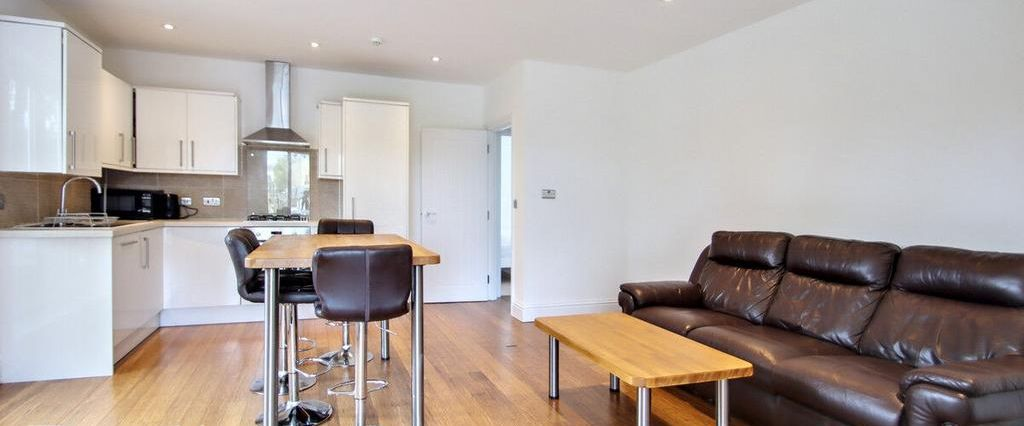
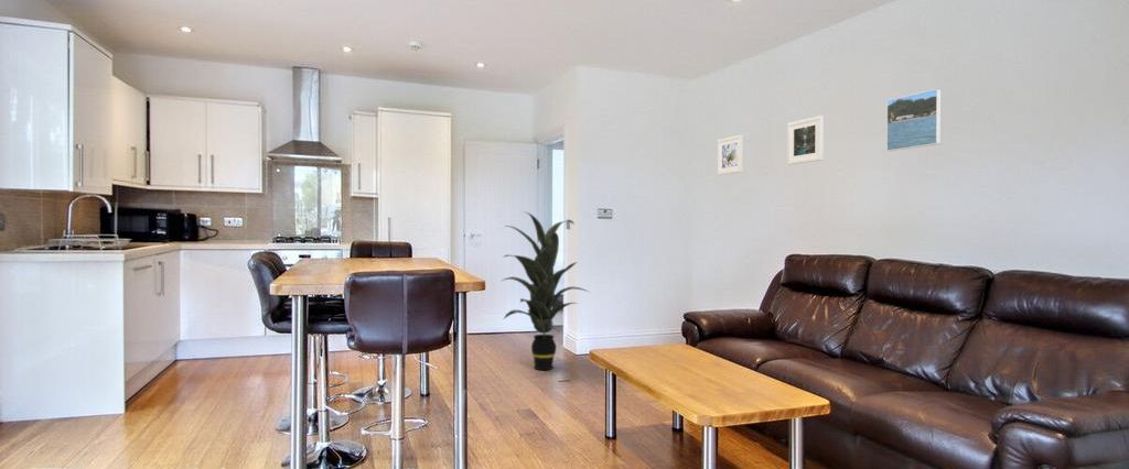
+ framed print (912, 121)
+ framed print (805, 141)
+ indoor plant (537, 290)
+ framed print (730, 155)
